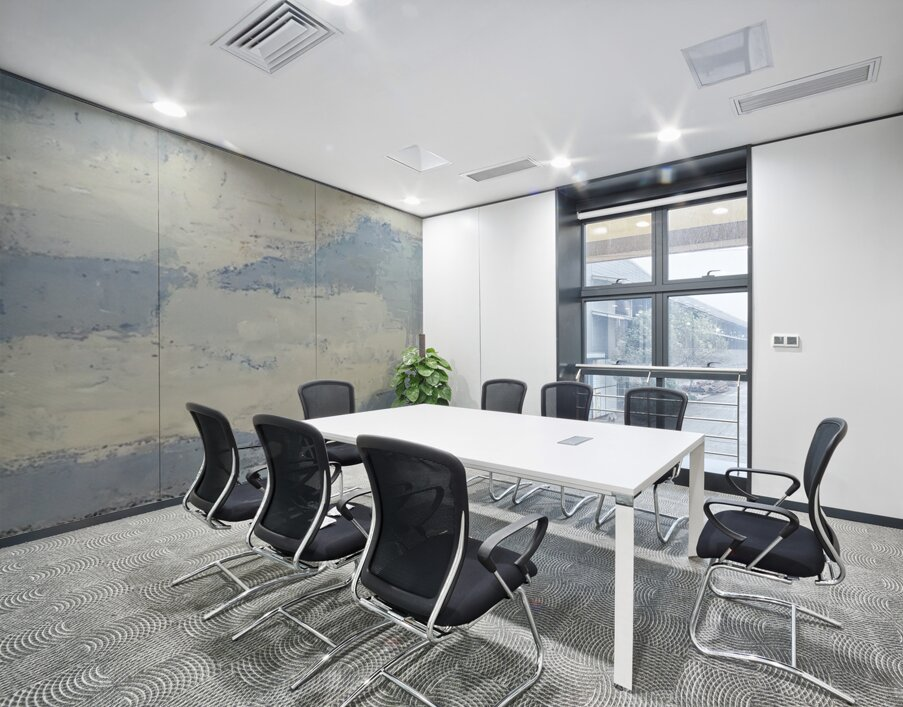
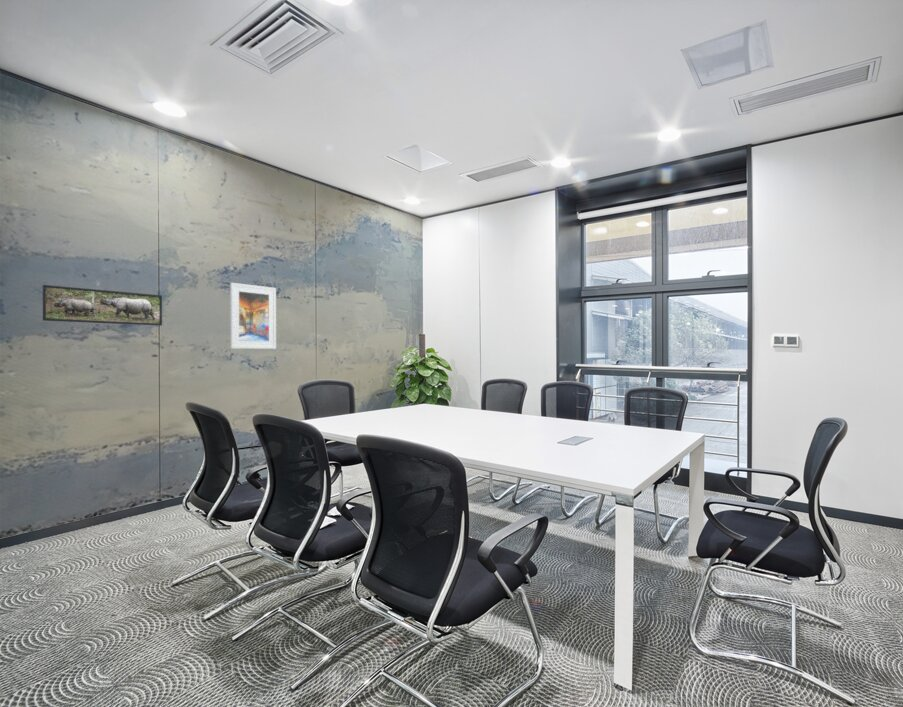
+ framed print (254, 317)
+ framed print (107, 306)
